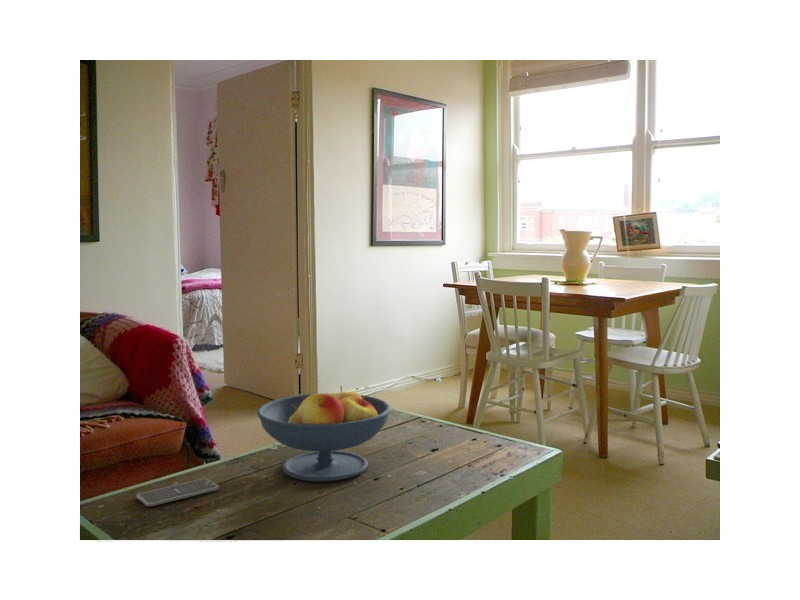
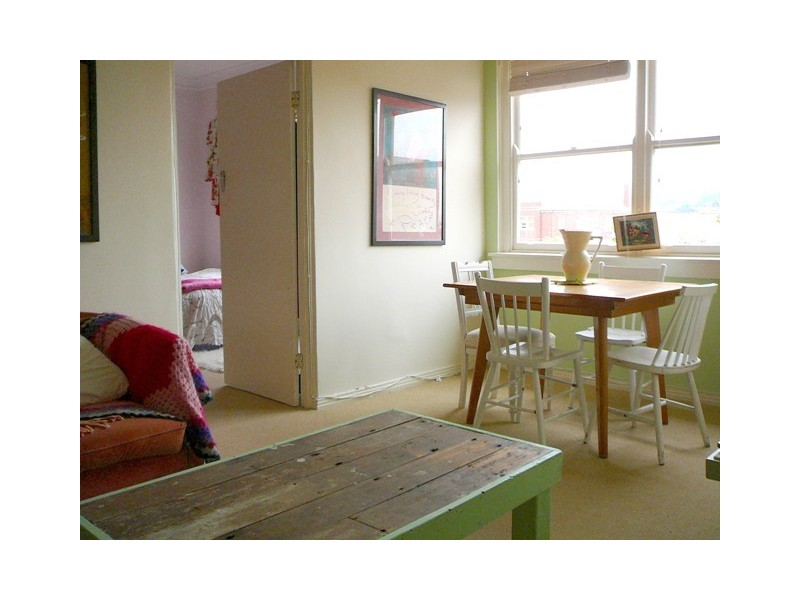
- fruit bowl (324, 426)
- smartphone (178, 491)
